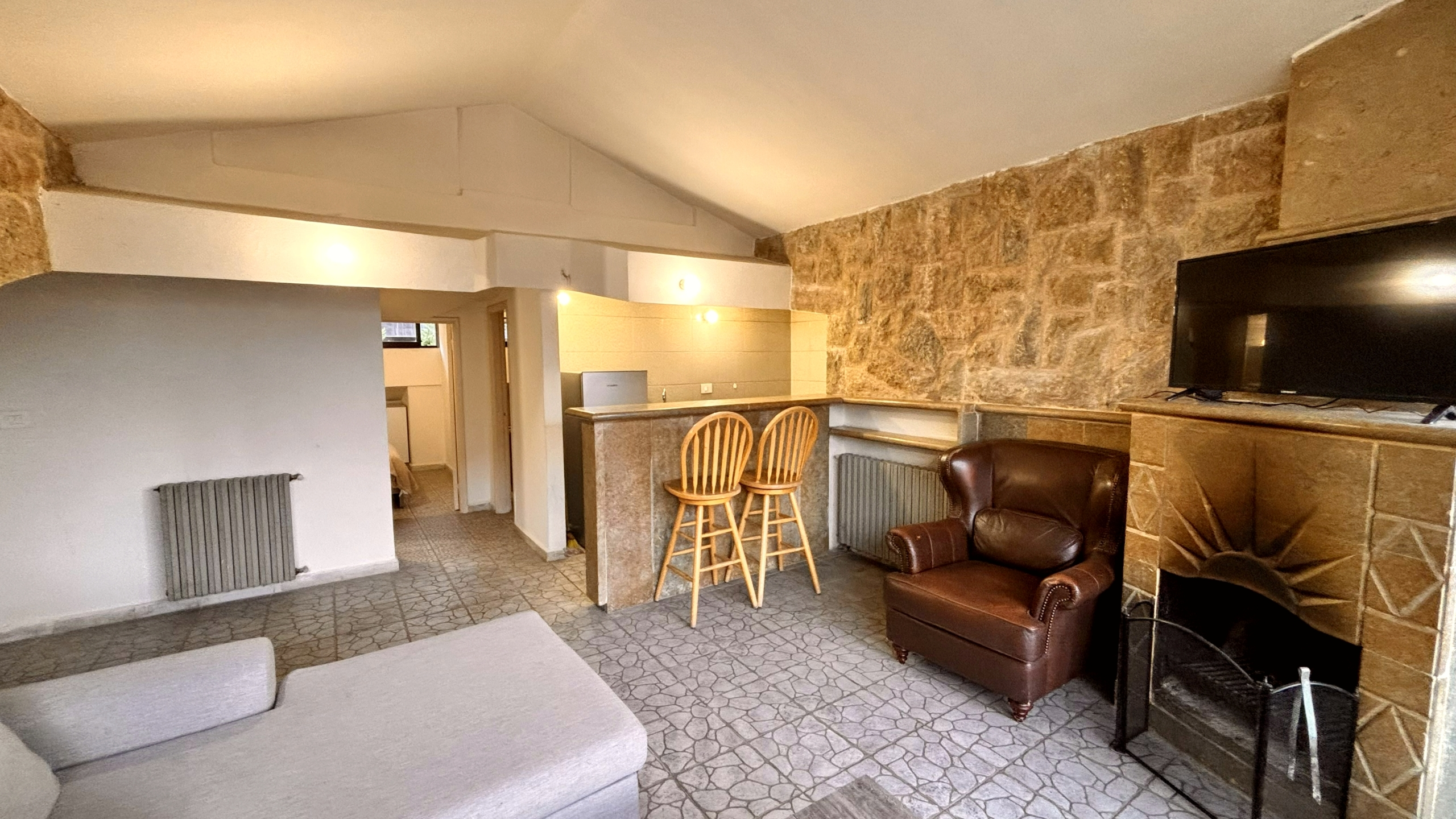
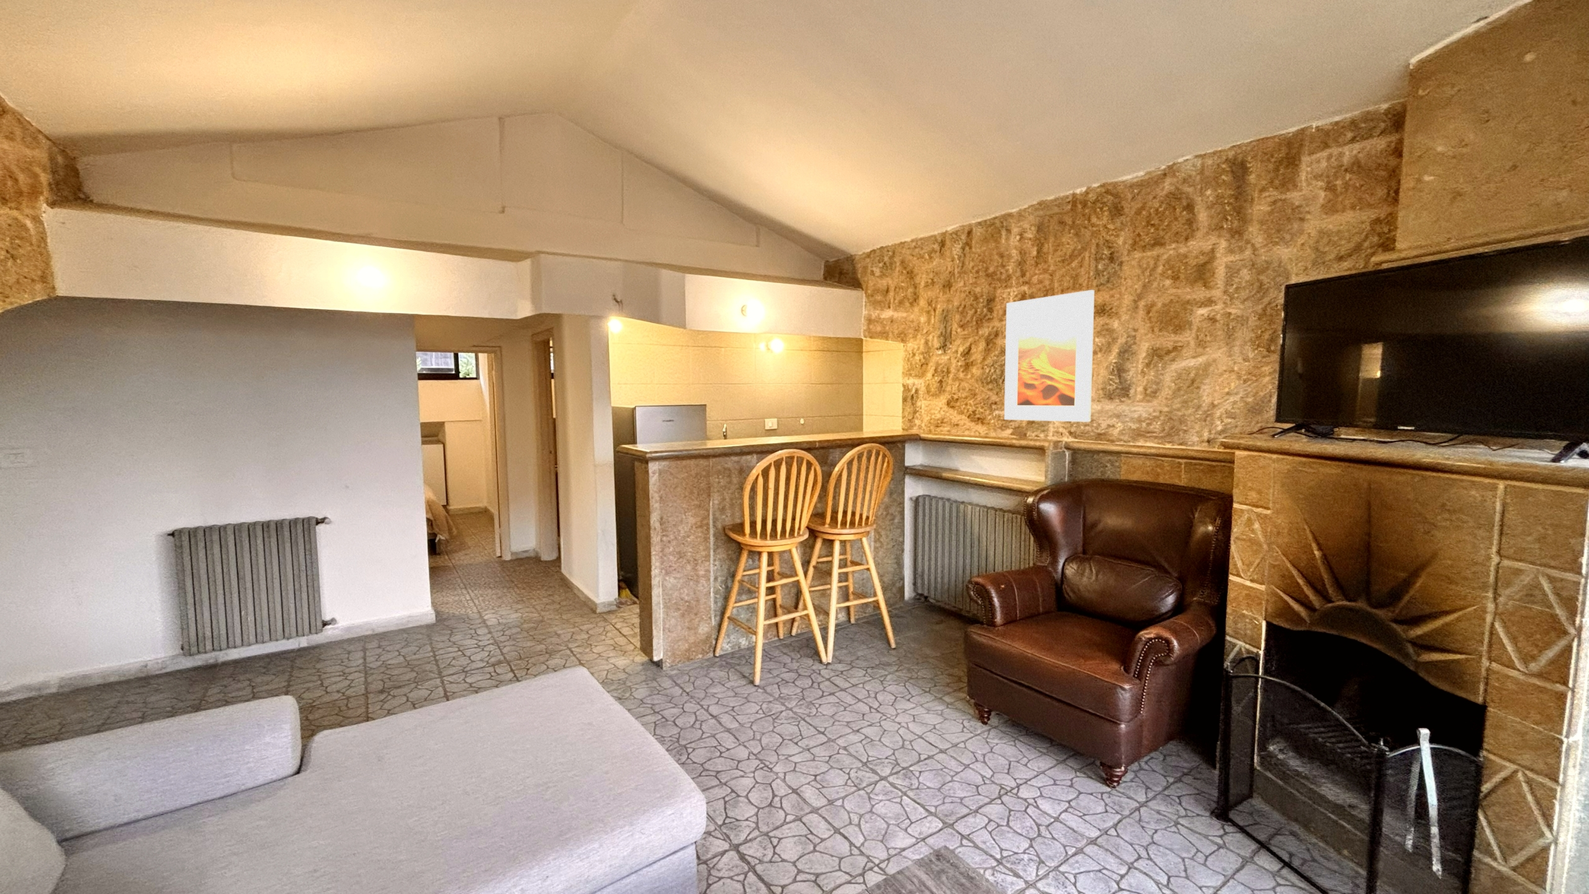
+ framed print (1046, 359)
